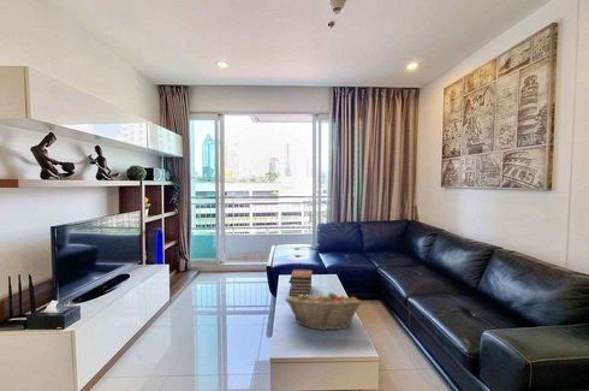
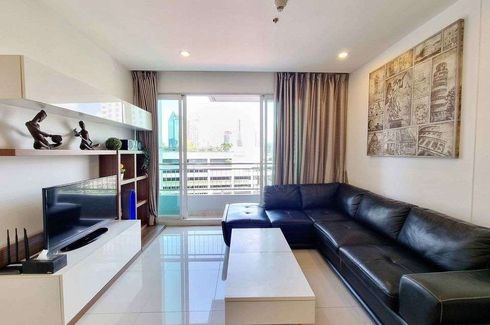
- book stack (301, 282)
- fruit basket (322, 306)
